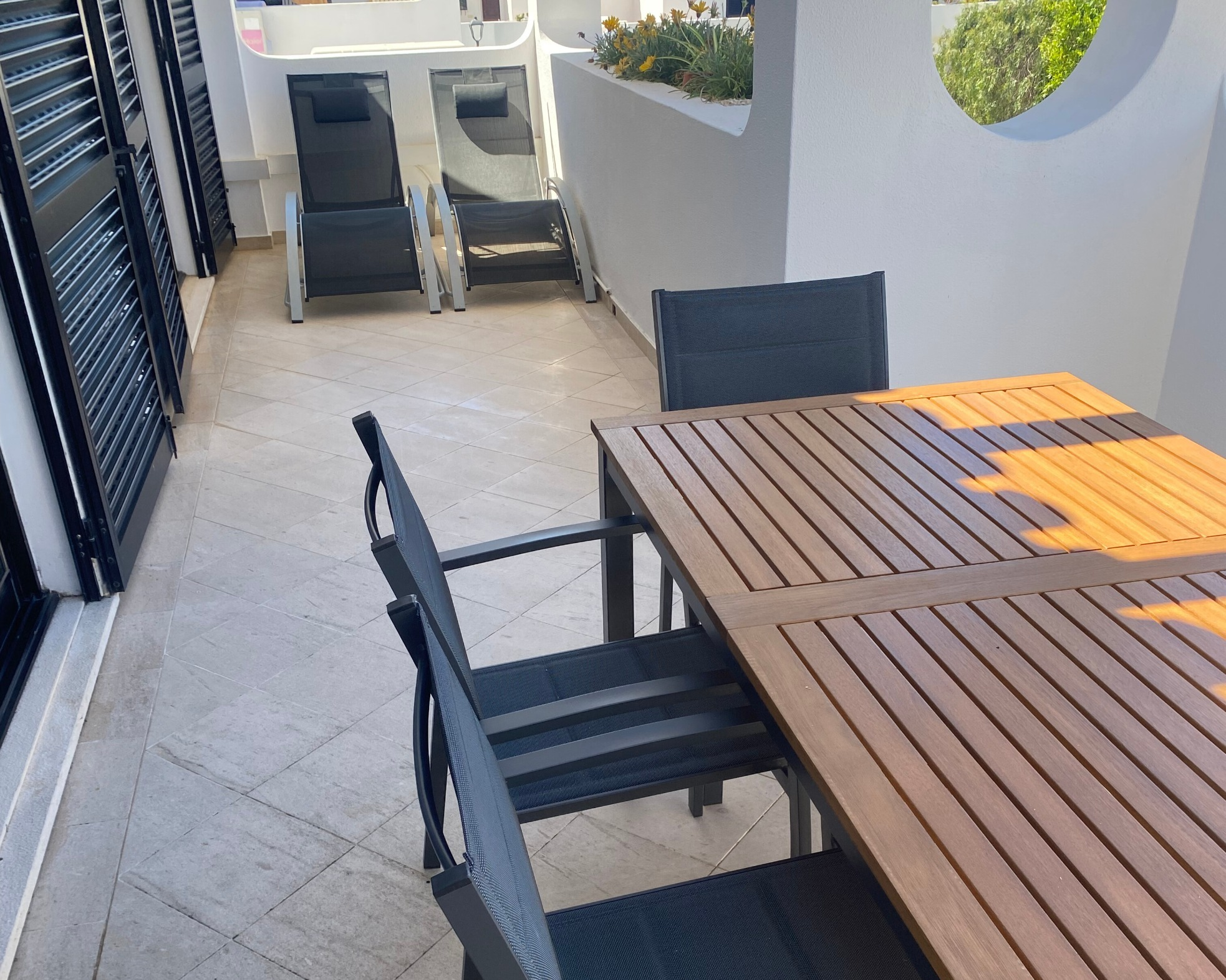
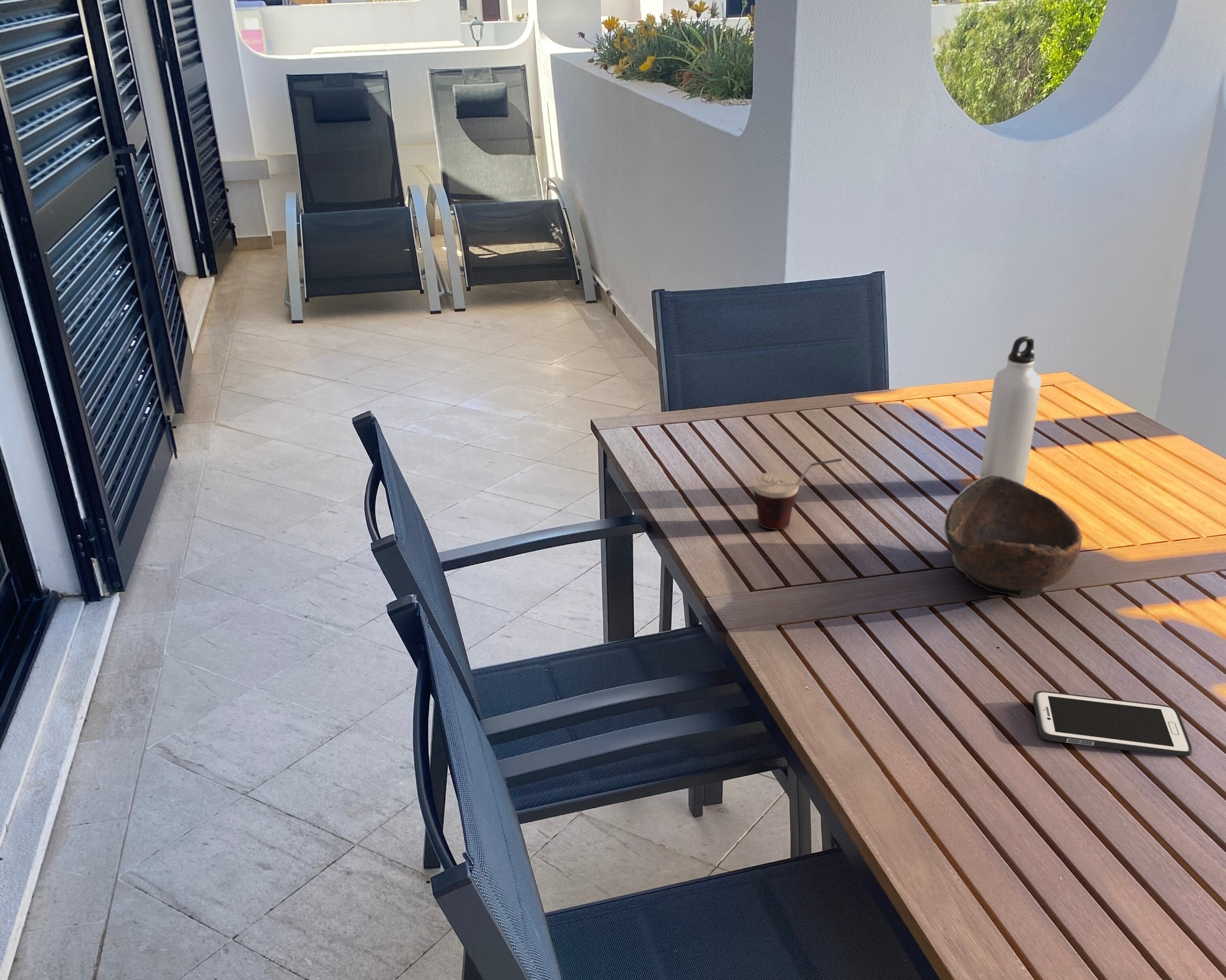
+ cell phone (1109, 723)
+ cup (794, 490)
+ bowl (1008, 536)
+ water bottle (1012, 413)
